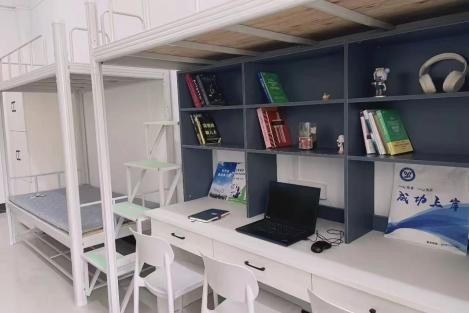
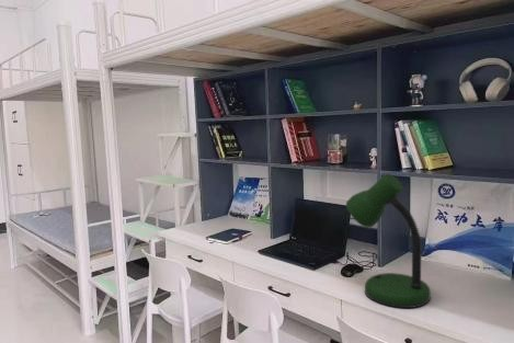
+ desk lamp (376, 222)
